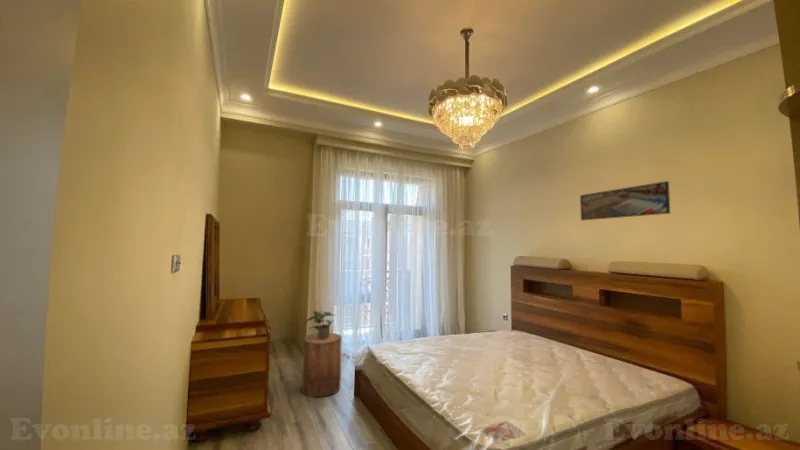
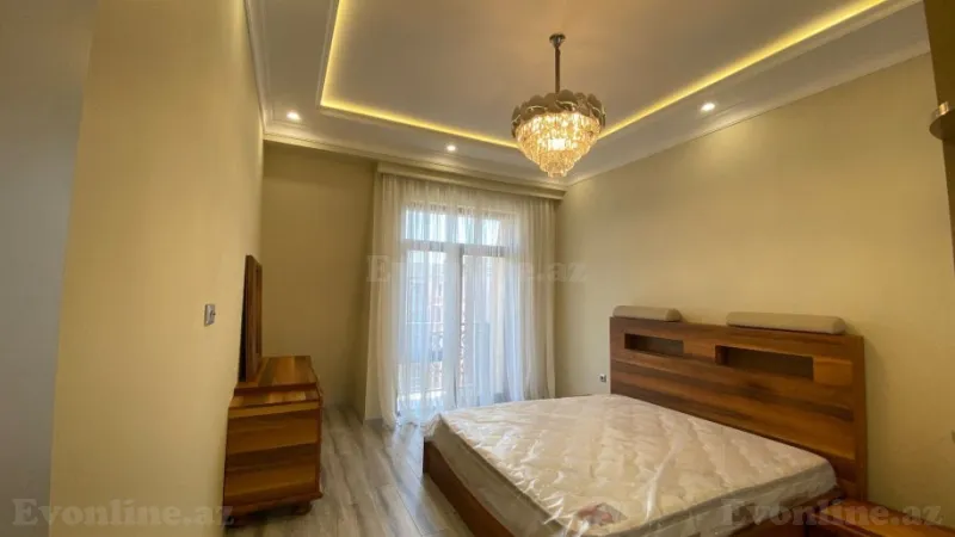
- stool (322, 362)
- potted plant (321, 325)
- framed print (619, 203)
